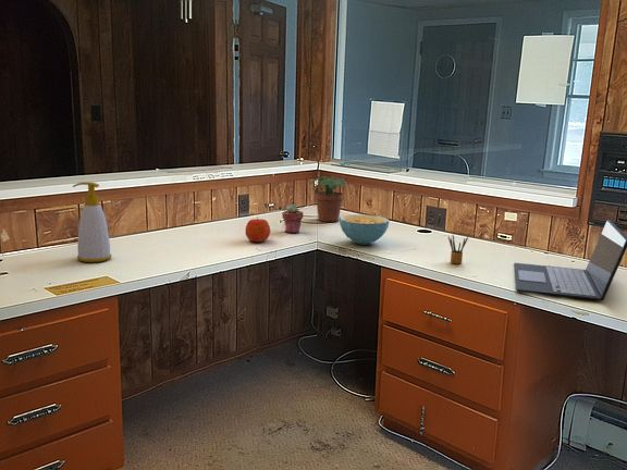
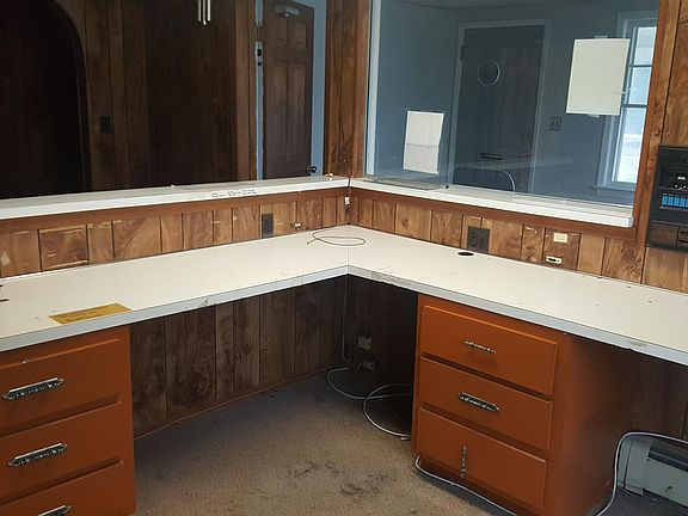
- laptop (565, 268)
- cereal bowl (364, 231)
- pencil box (458, 248)
- potted plant (328, 198)
- soap bottle (91, 221)
- apple (257, 228)
- potted succulent (292, 218)
